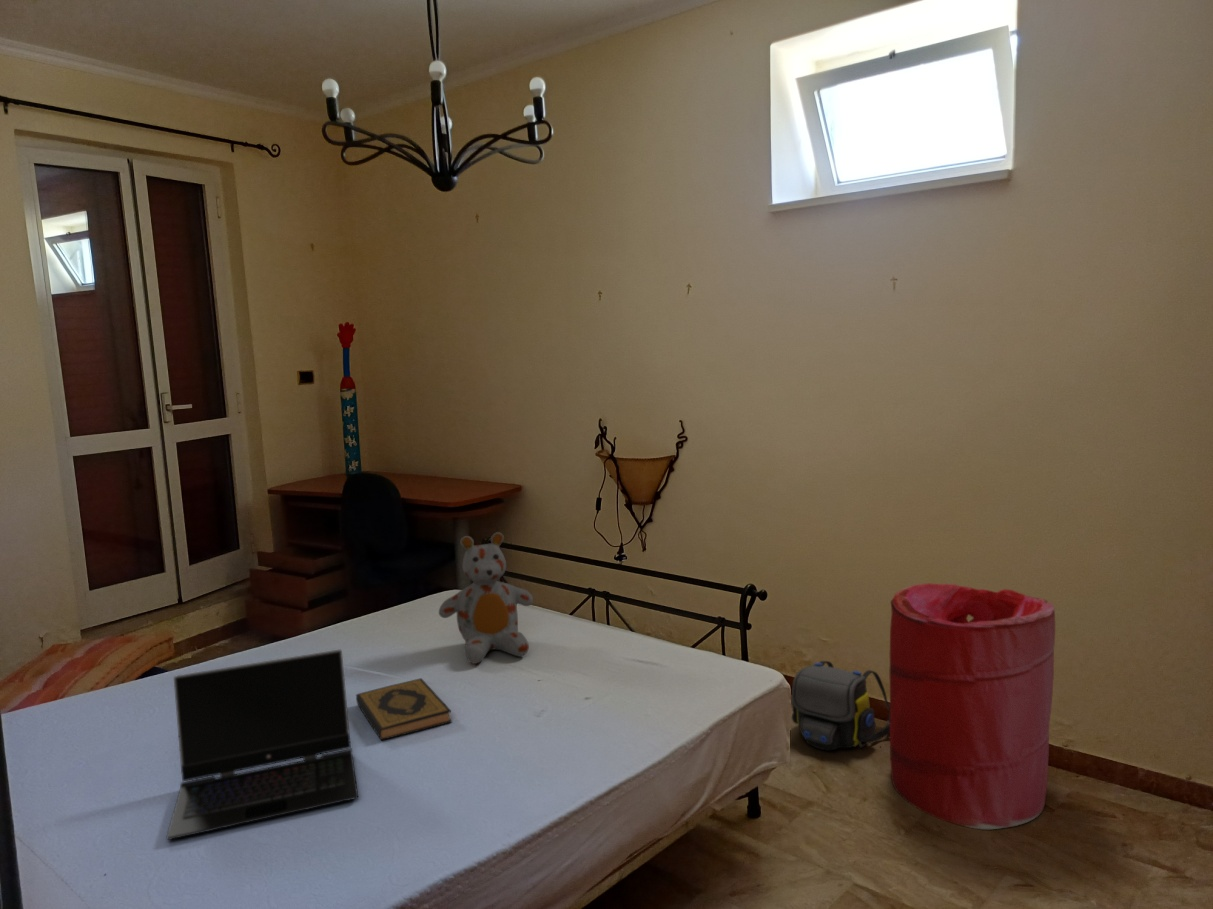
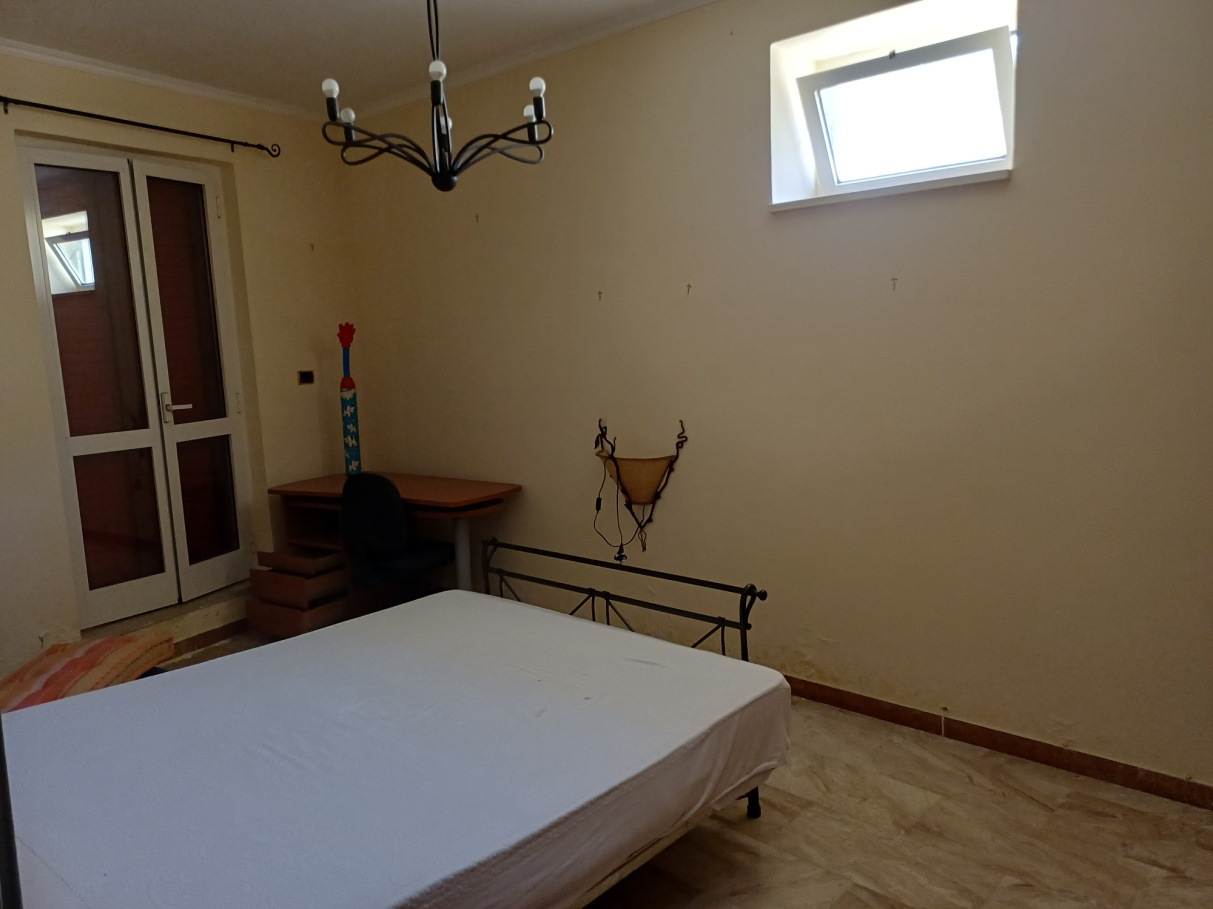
- hardback book (402, 707)
- shoulder bag (836, 701)
- stuffed bear (488, 594)
- laundry hamper (969, 691)
- laptop computer (263, 737)
